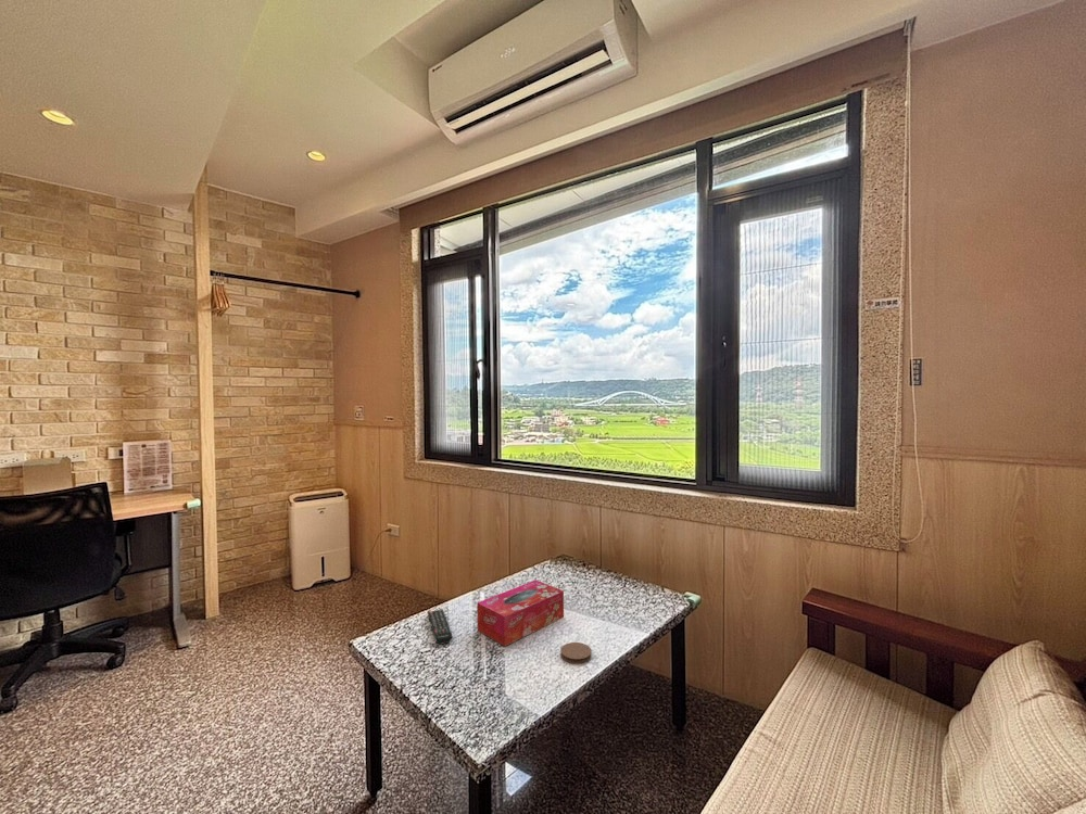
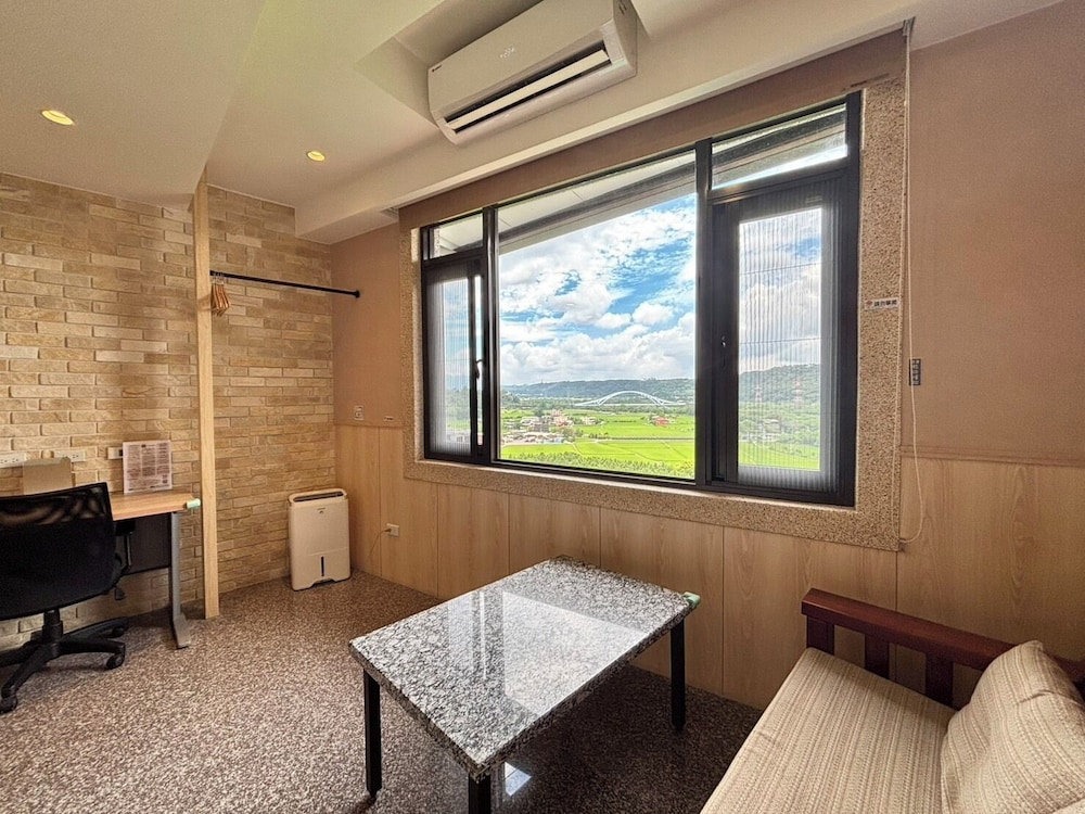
- coaster (576, 652)
- remote control (439, 625)
- tissue box (521, 610)
